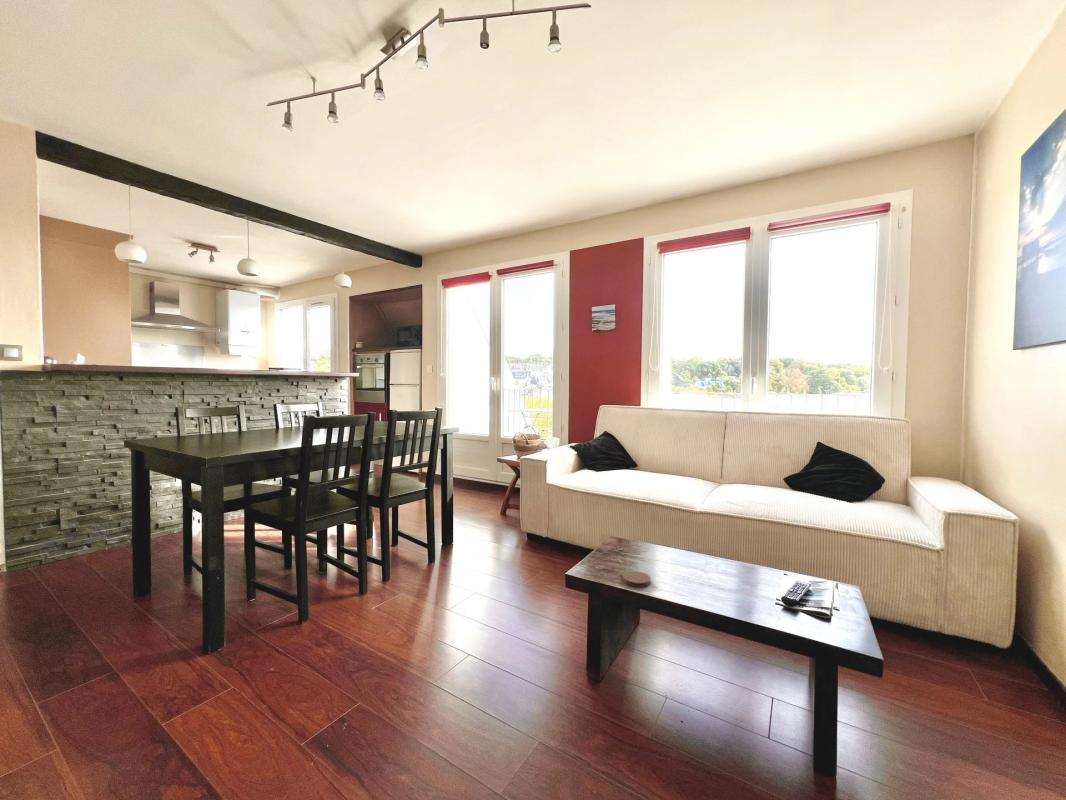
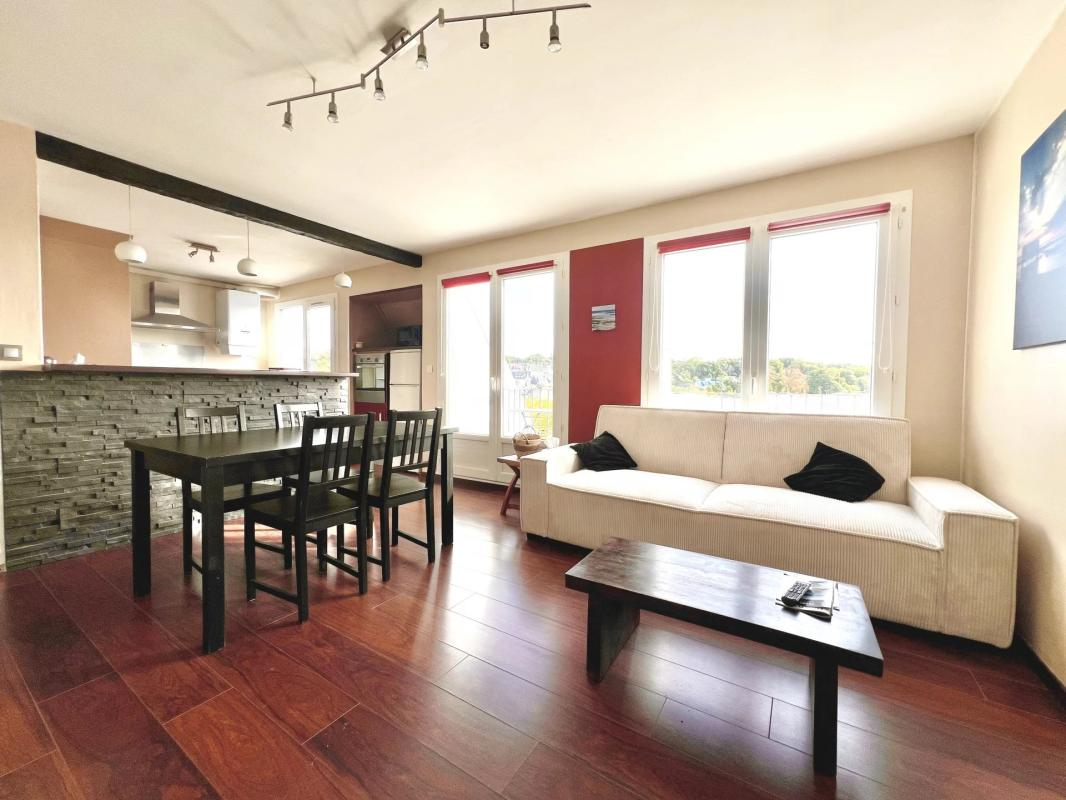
- coaster (636, 578)
